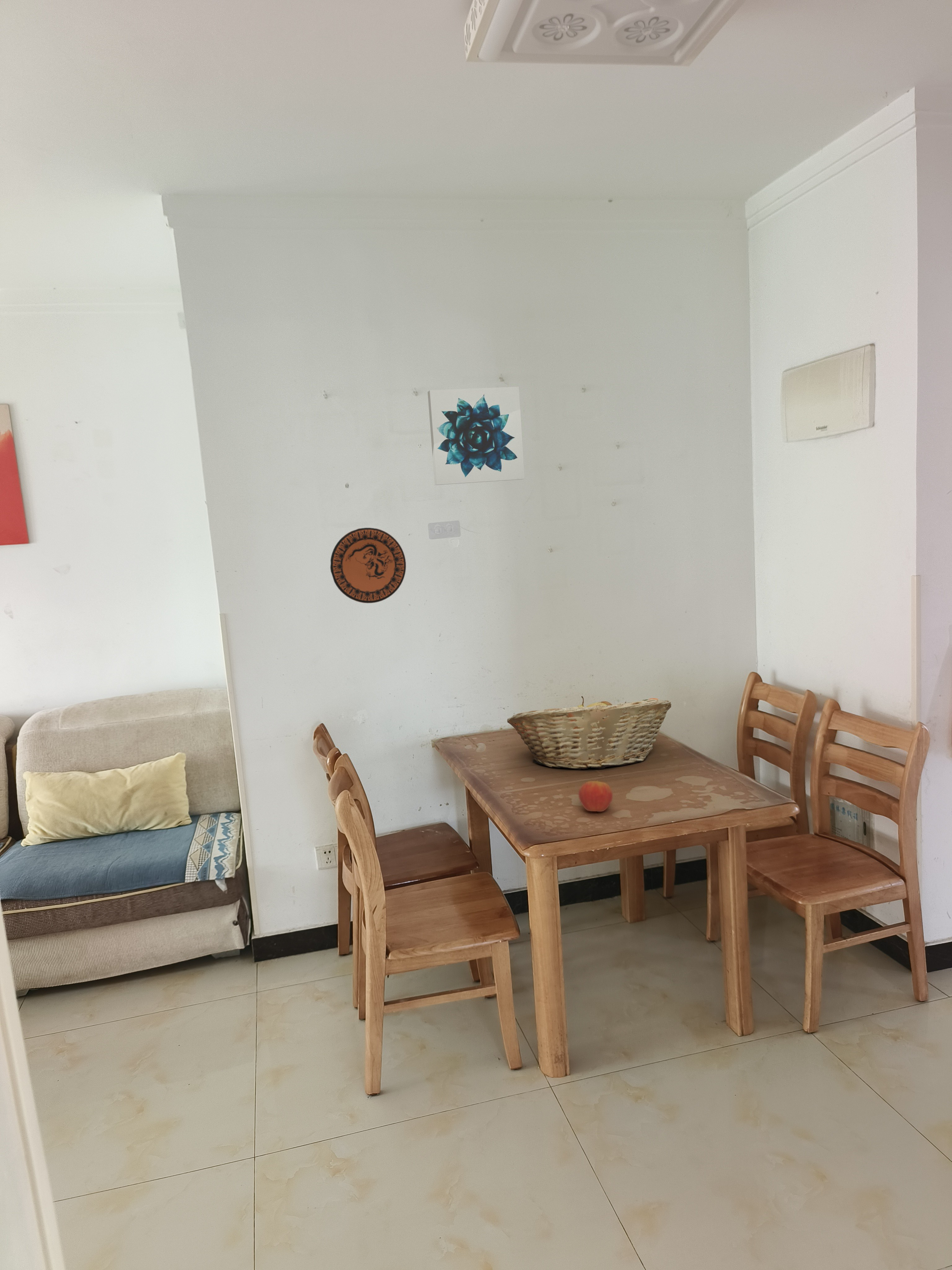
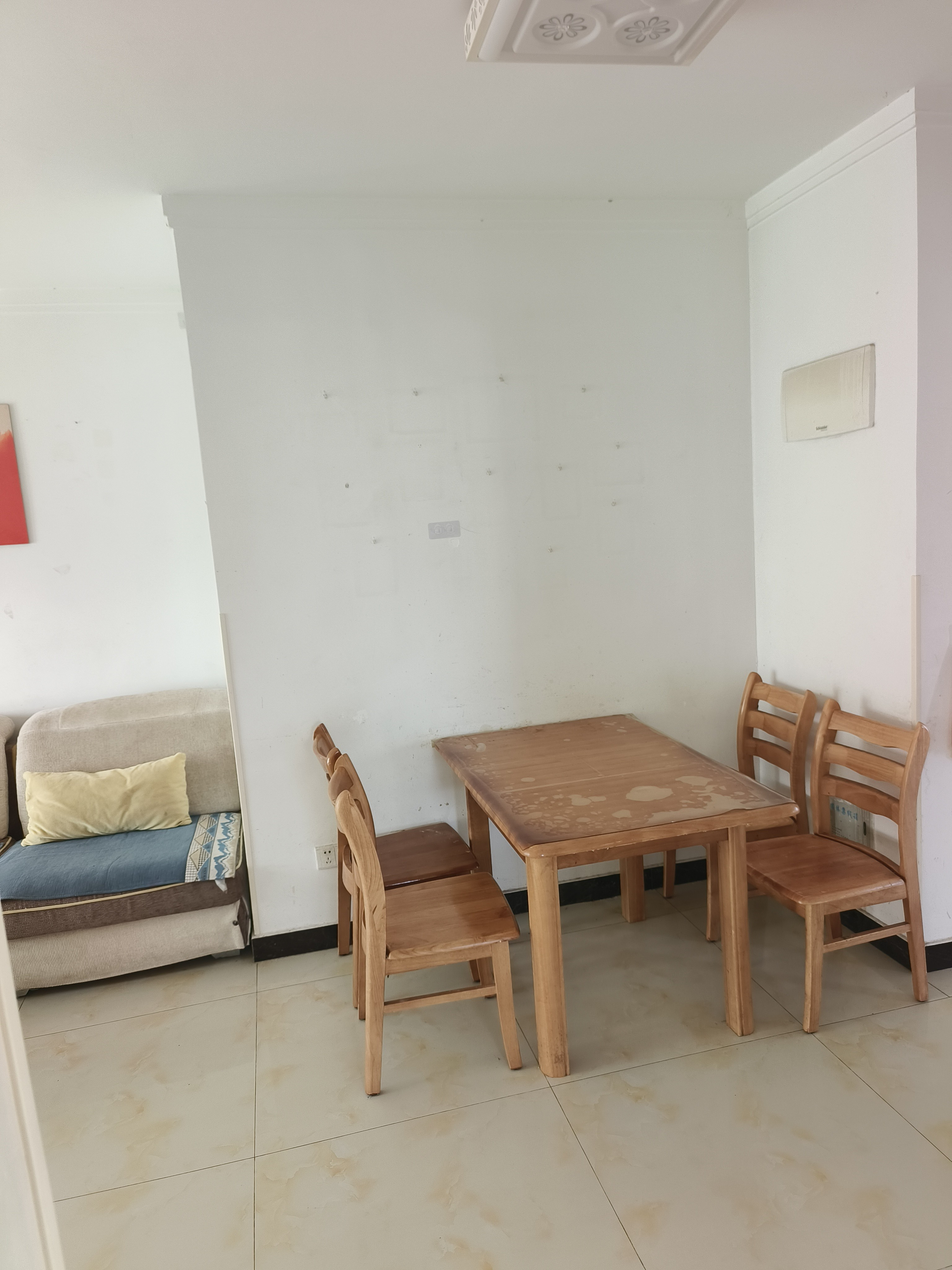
- decorative plate (368, 565)
- wall art (477, 436)
- fruit basket (589, 725)
- apple (595, 795)
